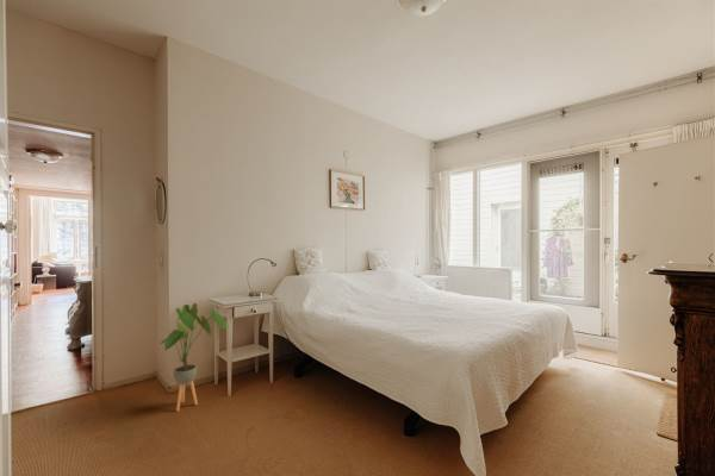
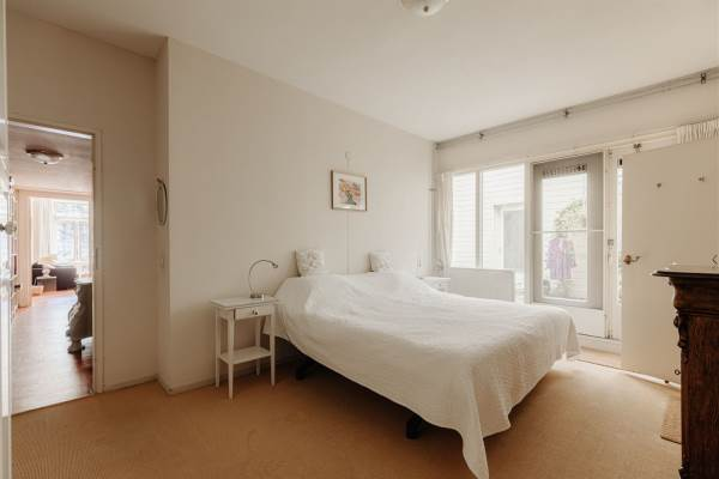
- house plant (188, 353)
